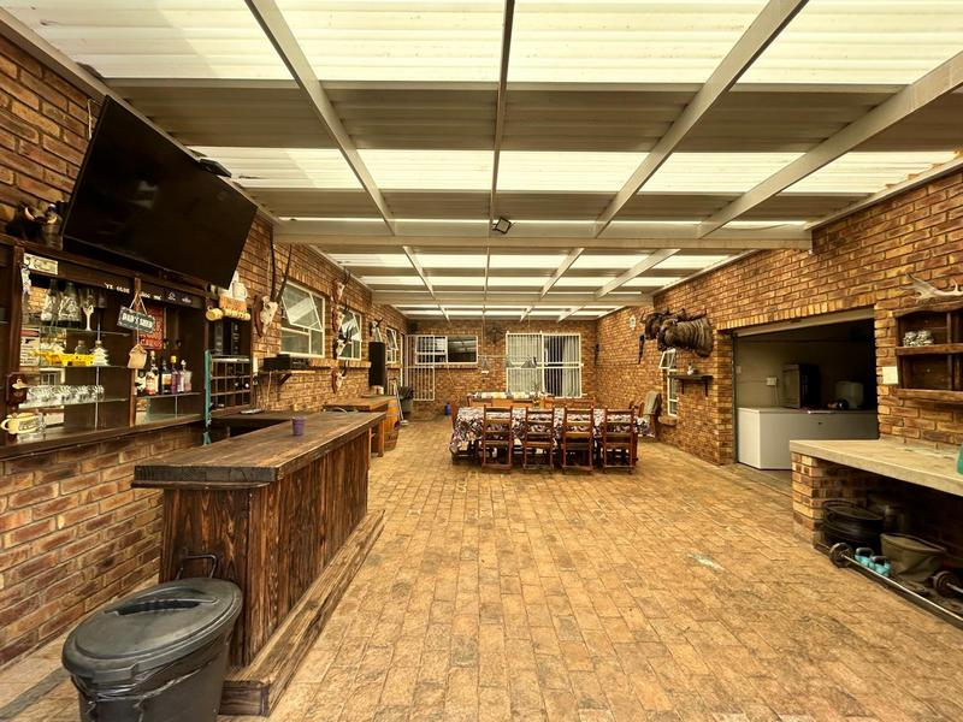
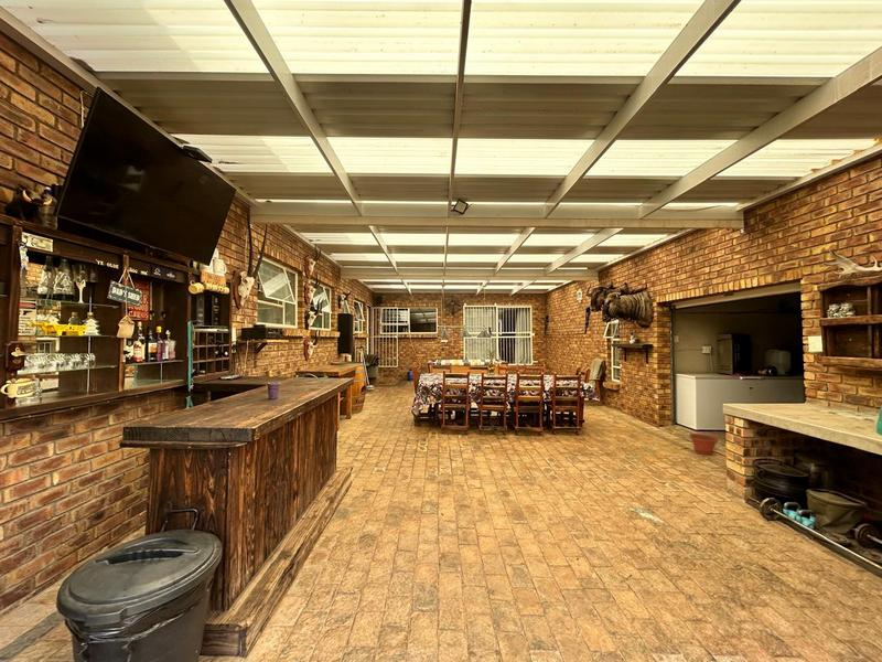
+ plant pot (703, 445)
